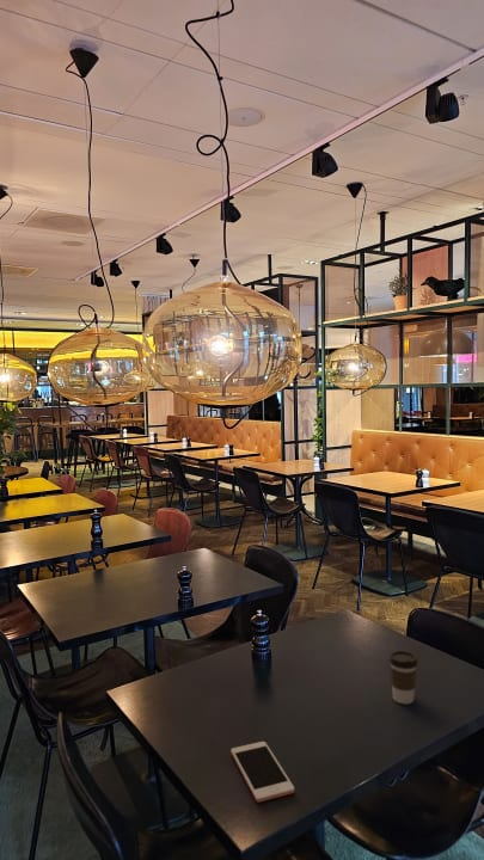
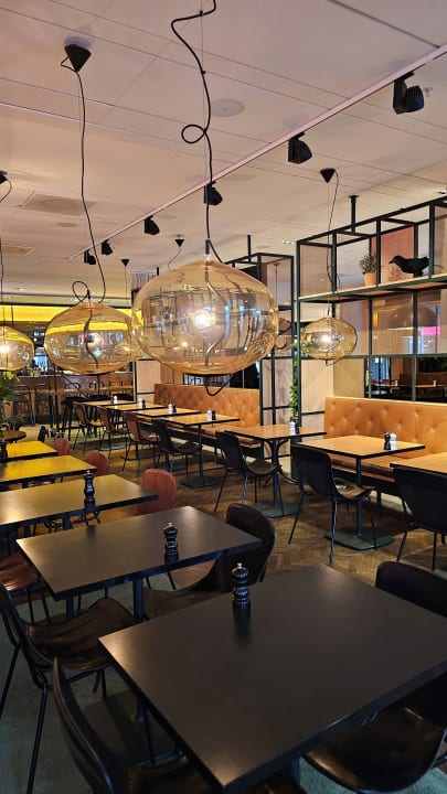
- coffee cup (403, 677)
- cell phone (261, 769)
